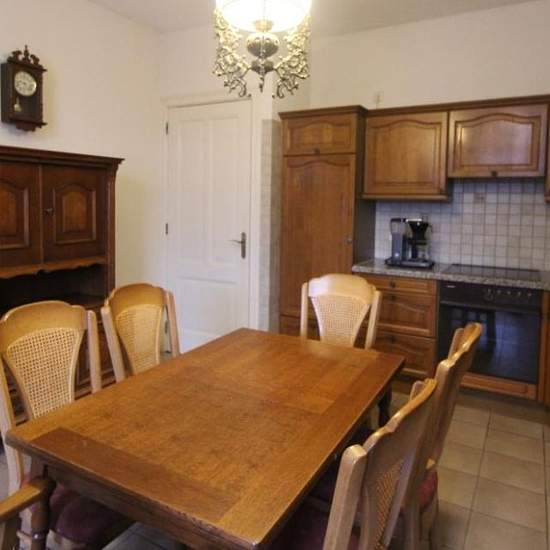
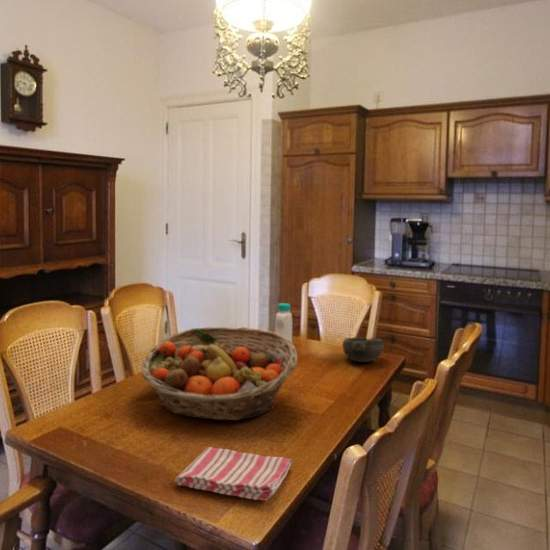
+ dish towel (235, 469)
+ bowl (360, 349)
+ bottle (283, 326)
+ fruit basket (219, 369)
